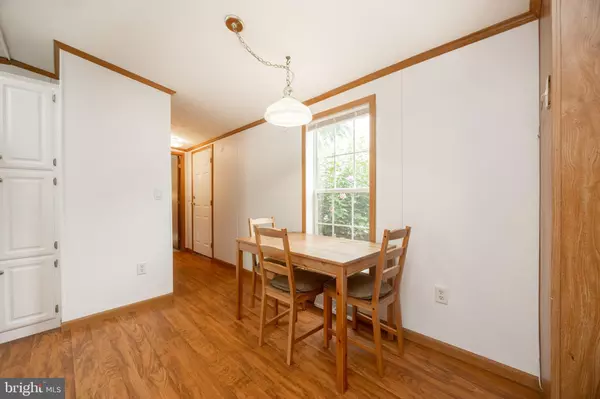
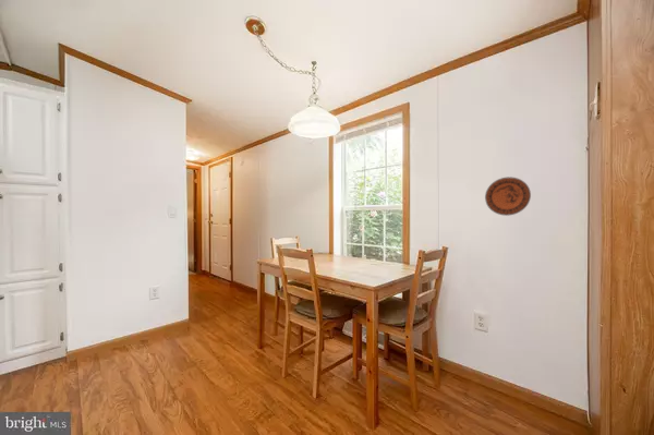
+ decorative plate (507, 196)
